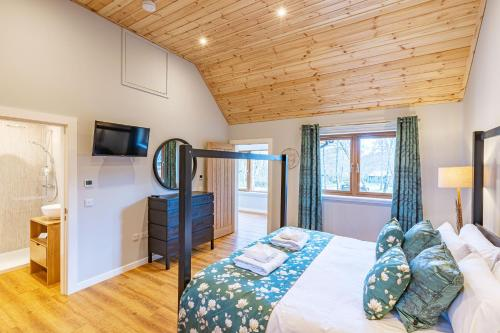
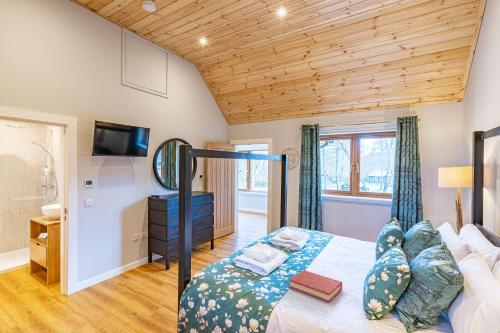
+ hardback book (315, 284)
